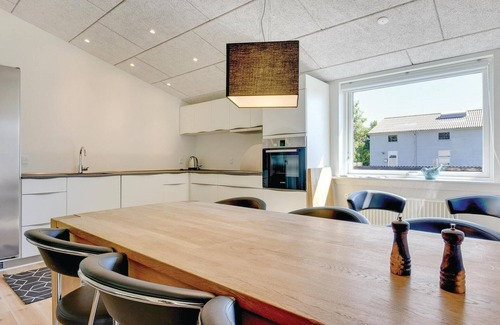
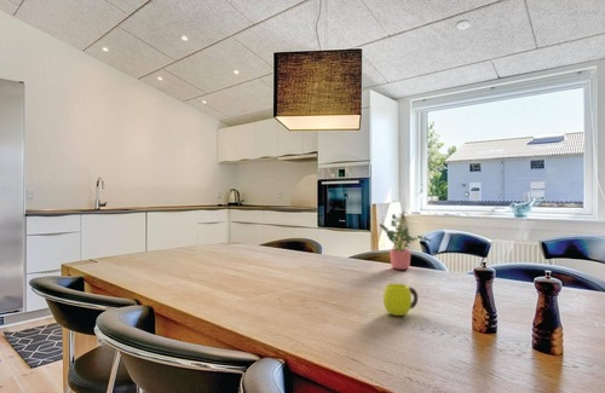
+ potted plant (405, 241)
+ cup (401, 299)
